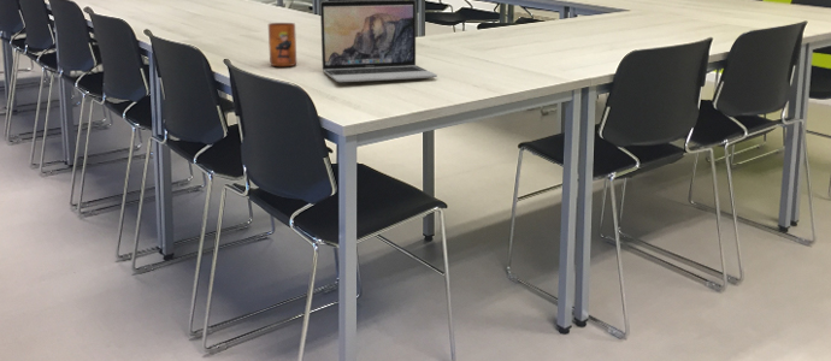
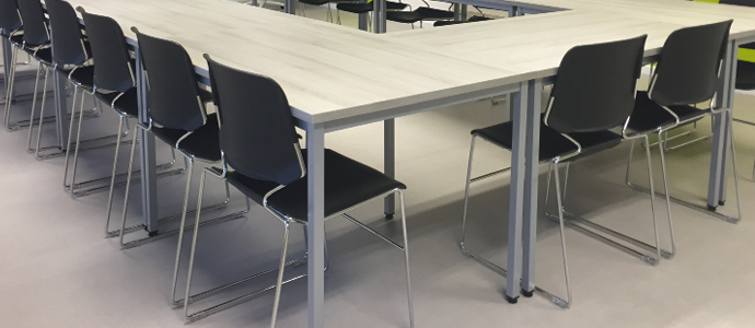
- mug (282, 43)
- laptop (378, 40)
